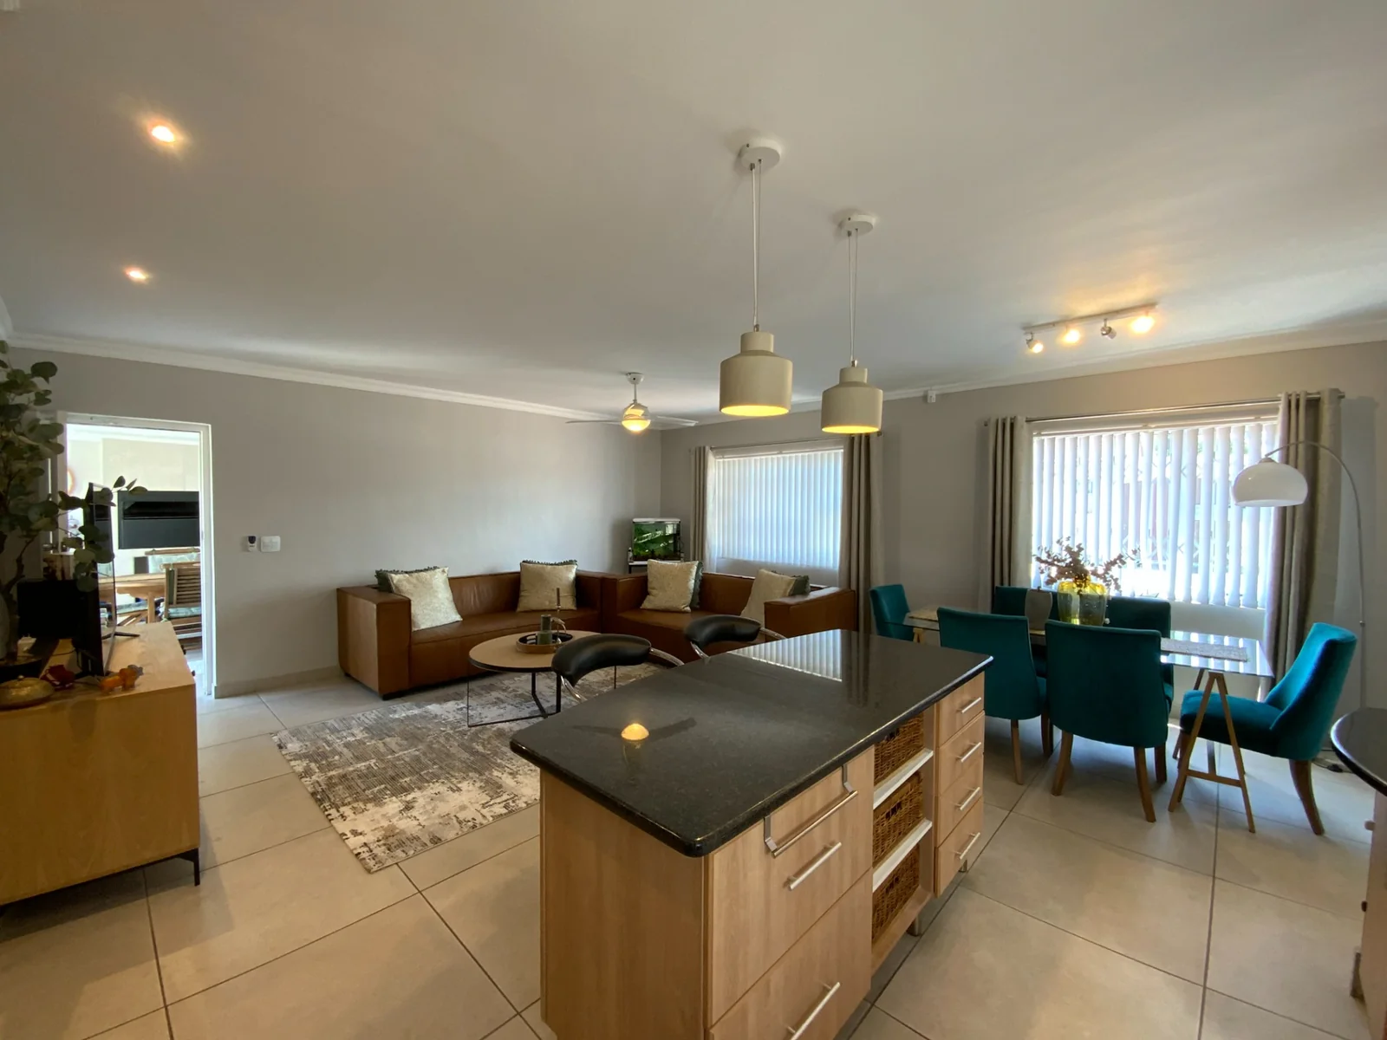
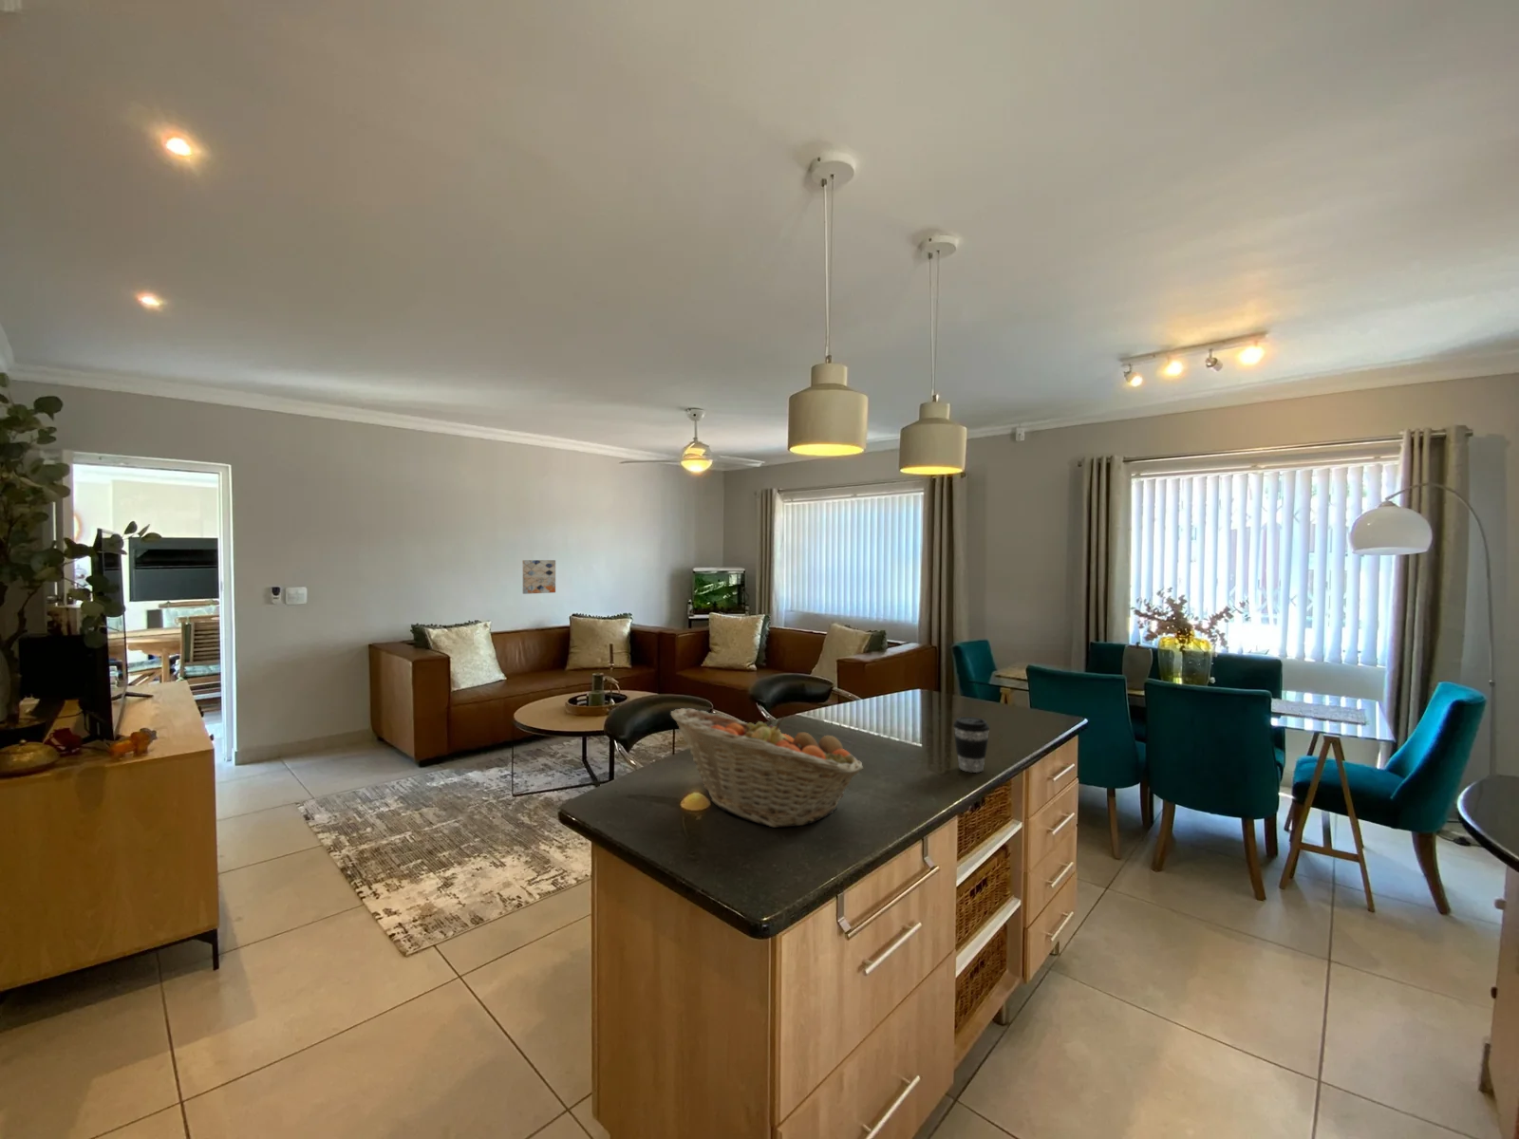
+ wall art (539, 577)
+ fruit basket (762, 754)
+ coffee cup (970, 744)
